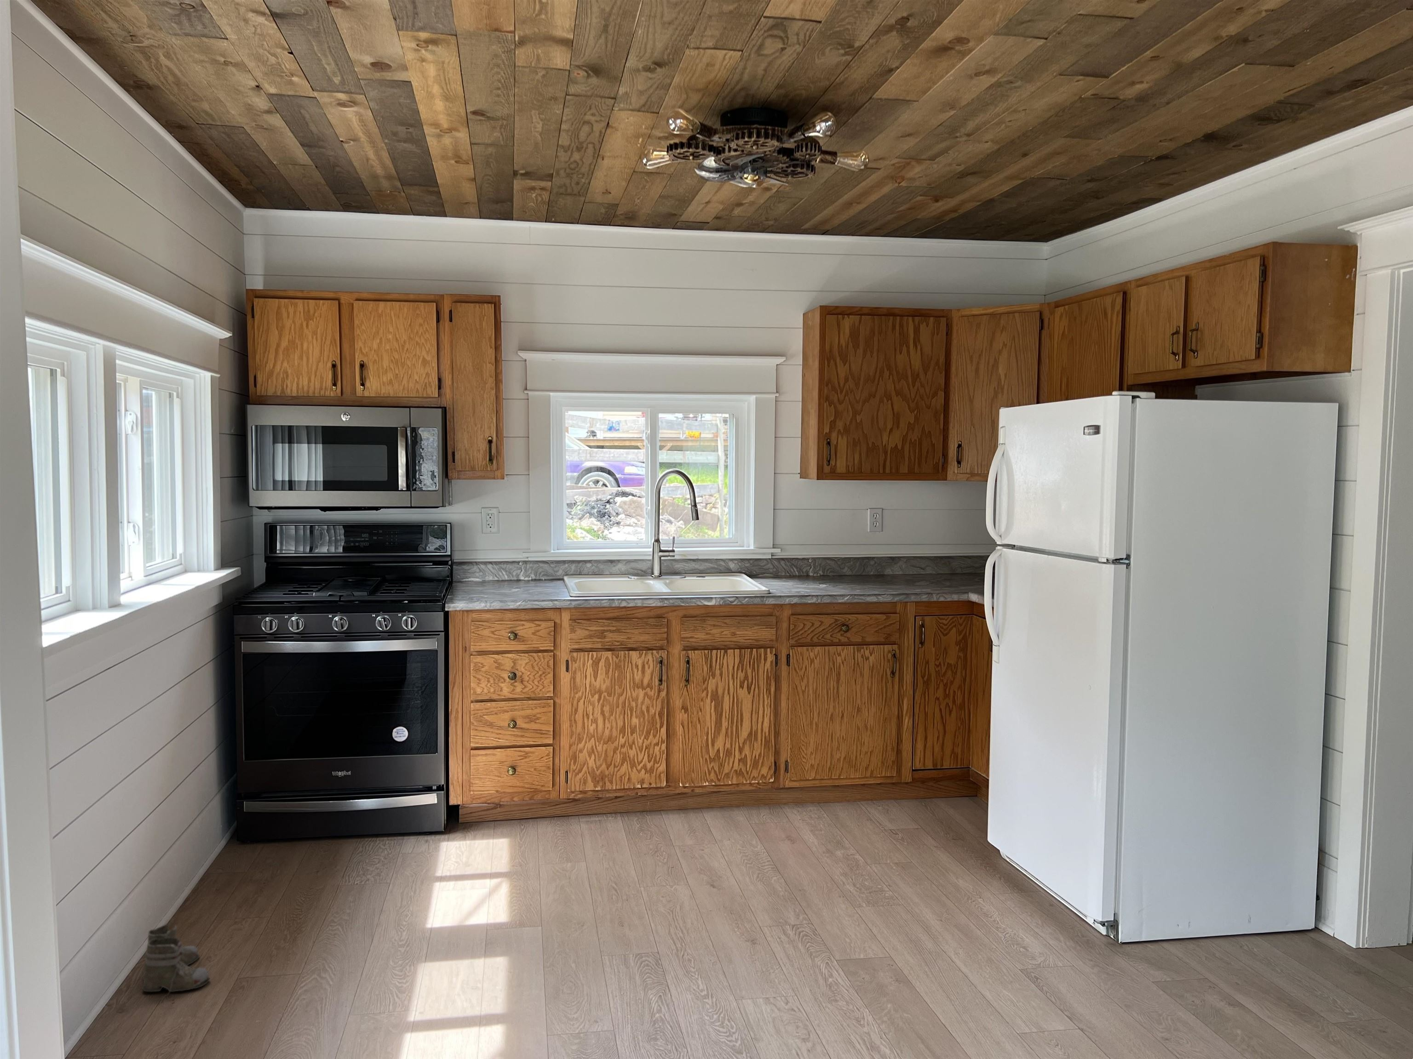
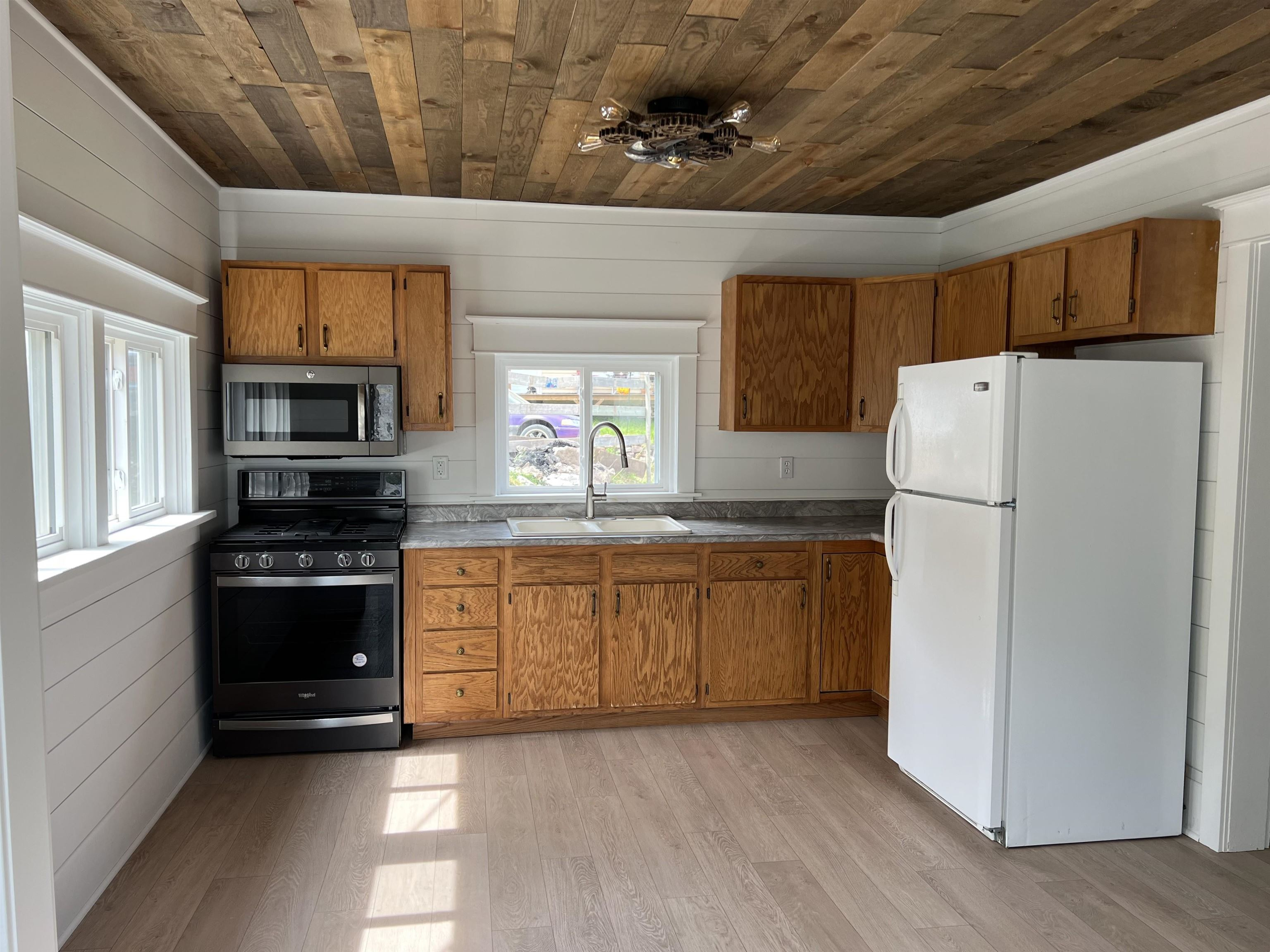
- boots (175, 956)
